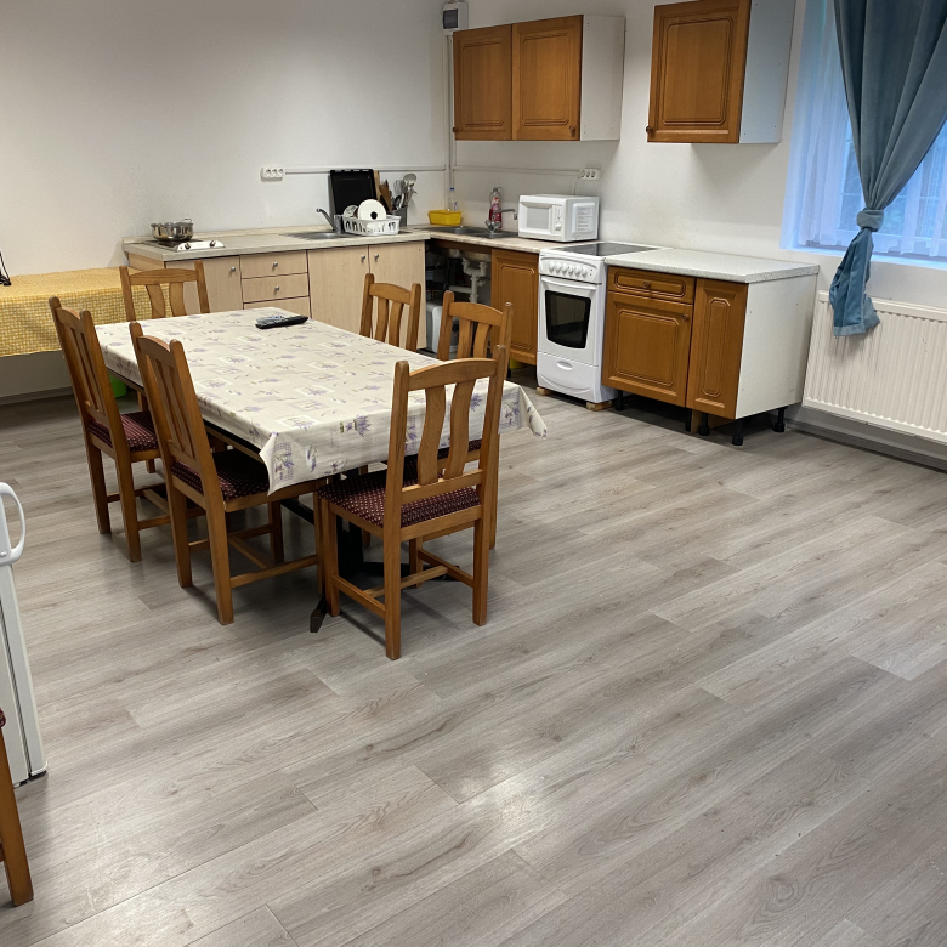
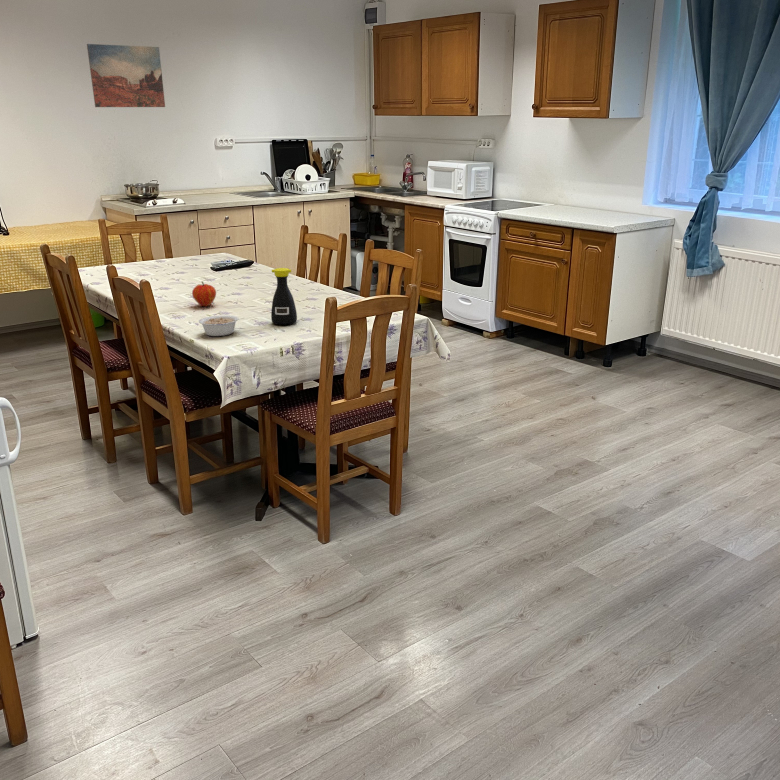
+ wall art (127, 76)
+ legume (220, 324)
+ bottle (282, 295)
+ fruit (204, 293)
